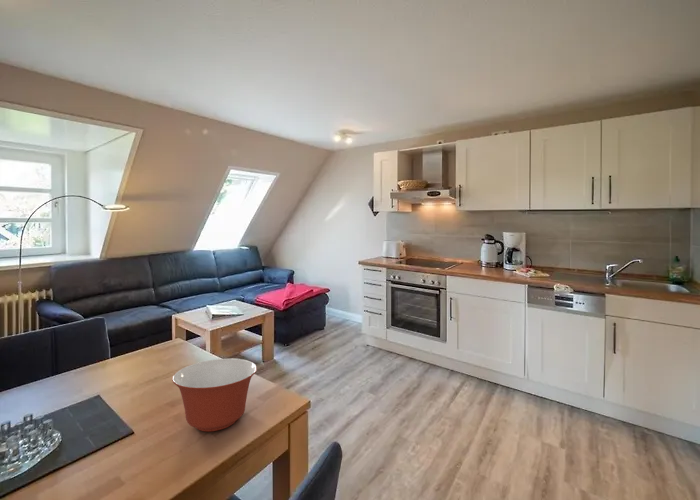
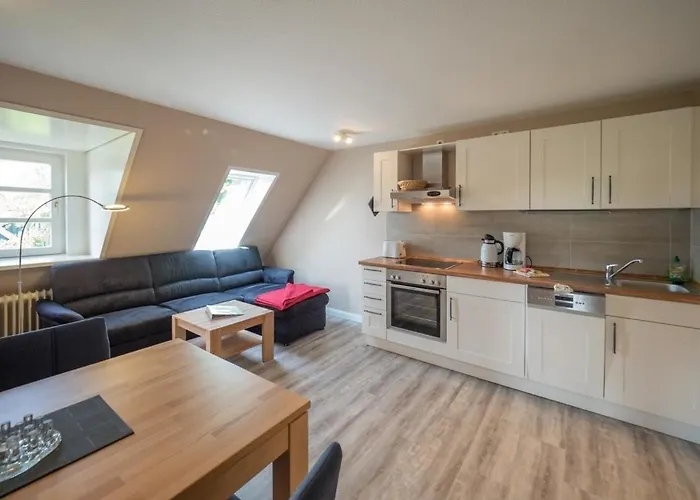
- mixing bowl (216, 396)
